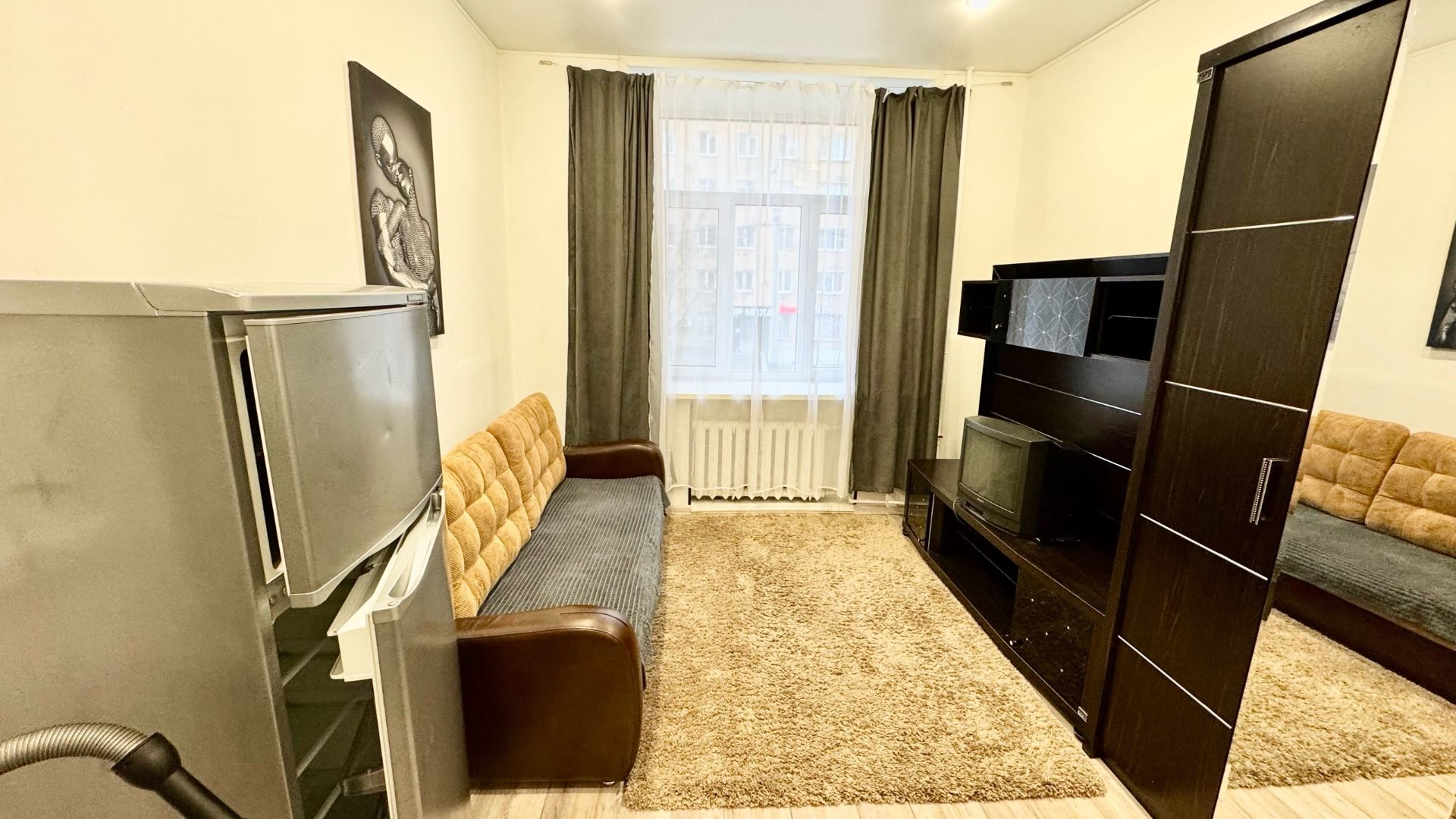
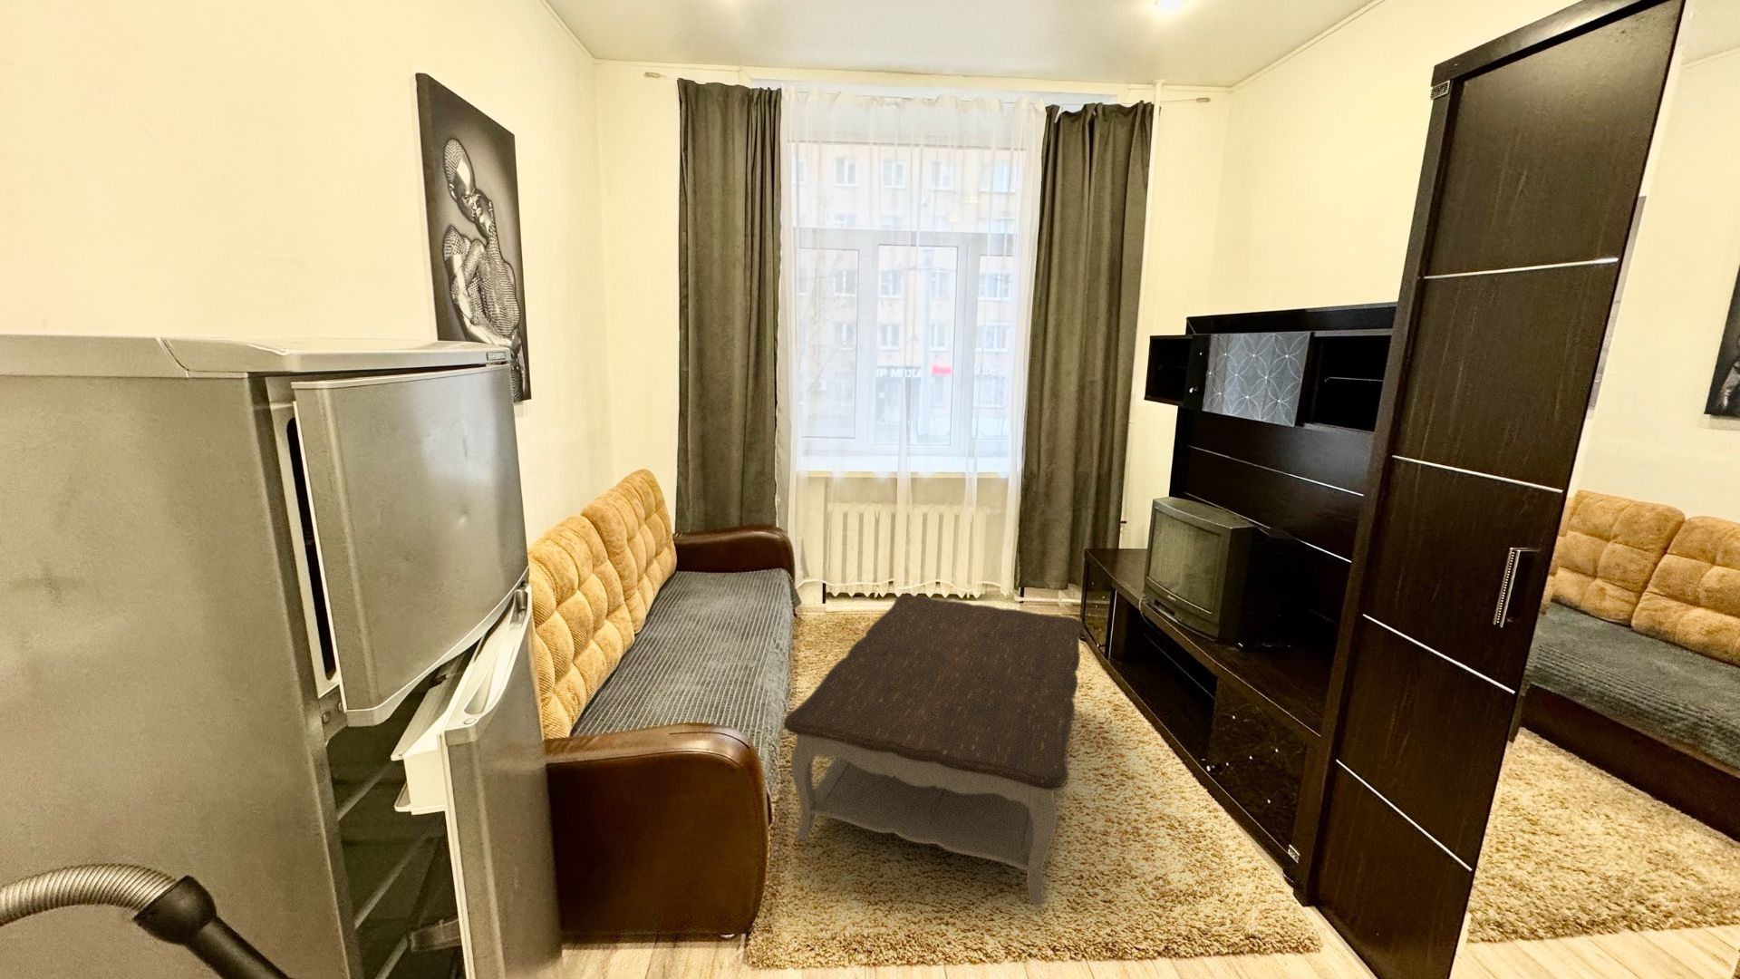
+ coffee table (956, 711)
